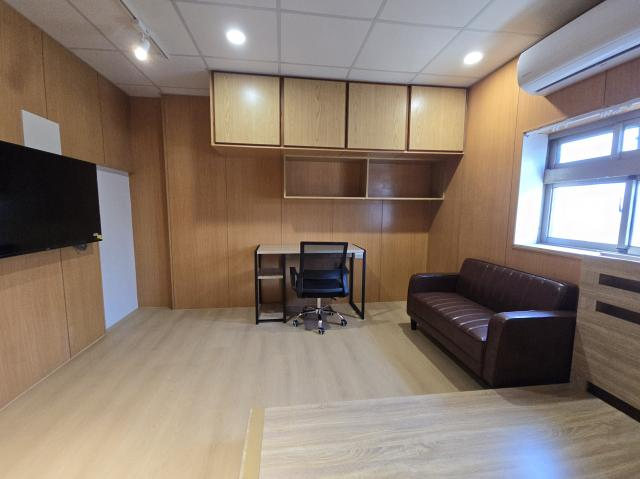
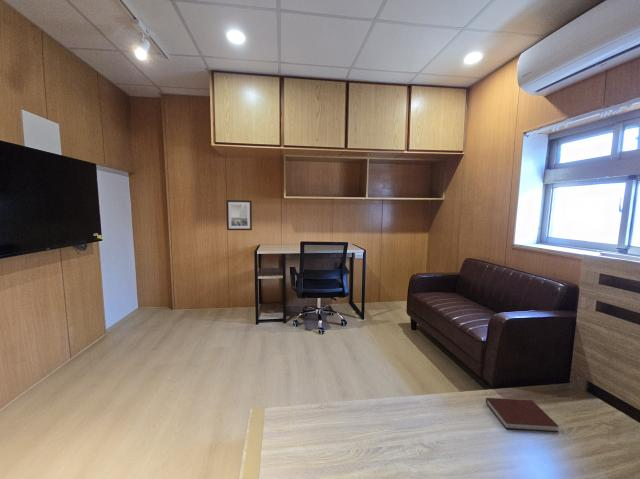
+ wall art (239, 215)
+ notebook (519, 413)
